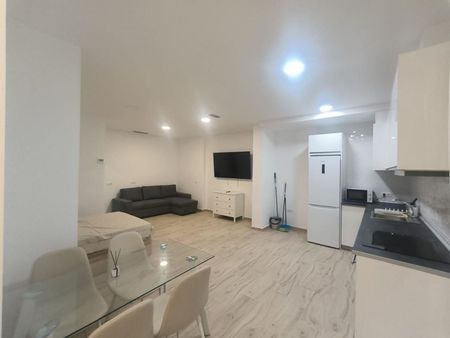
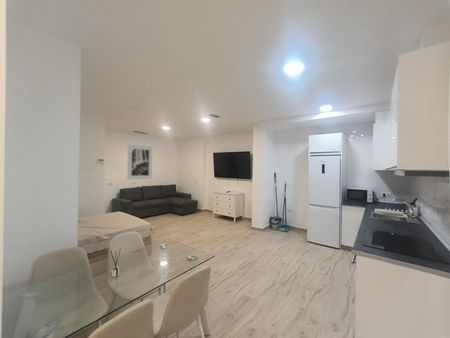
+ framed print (140, 162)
